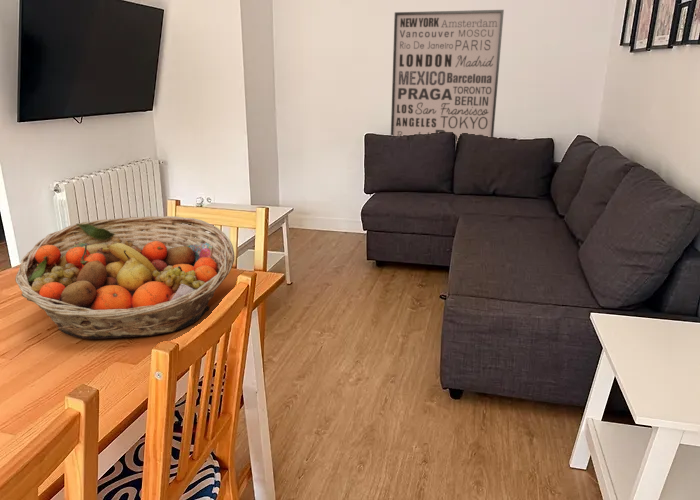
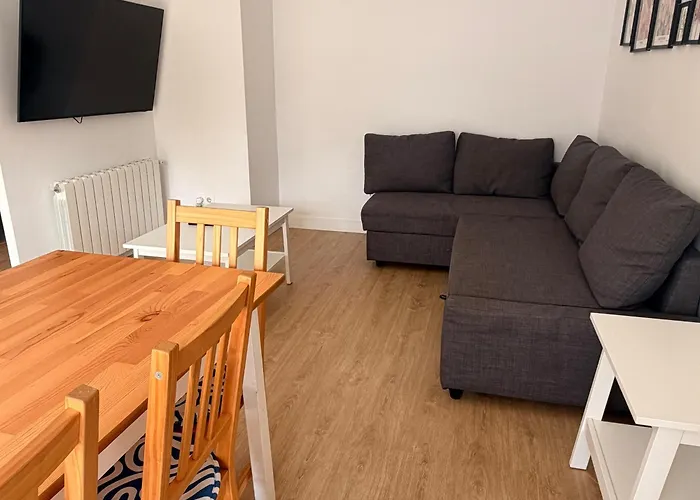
- fruit basket (132, 273)
- wall art (443, 85)
